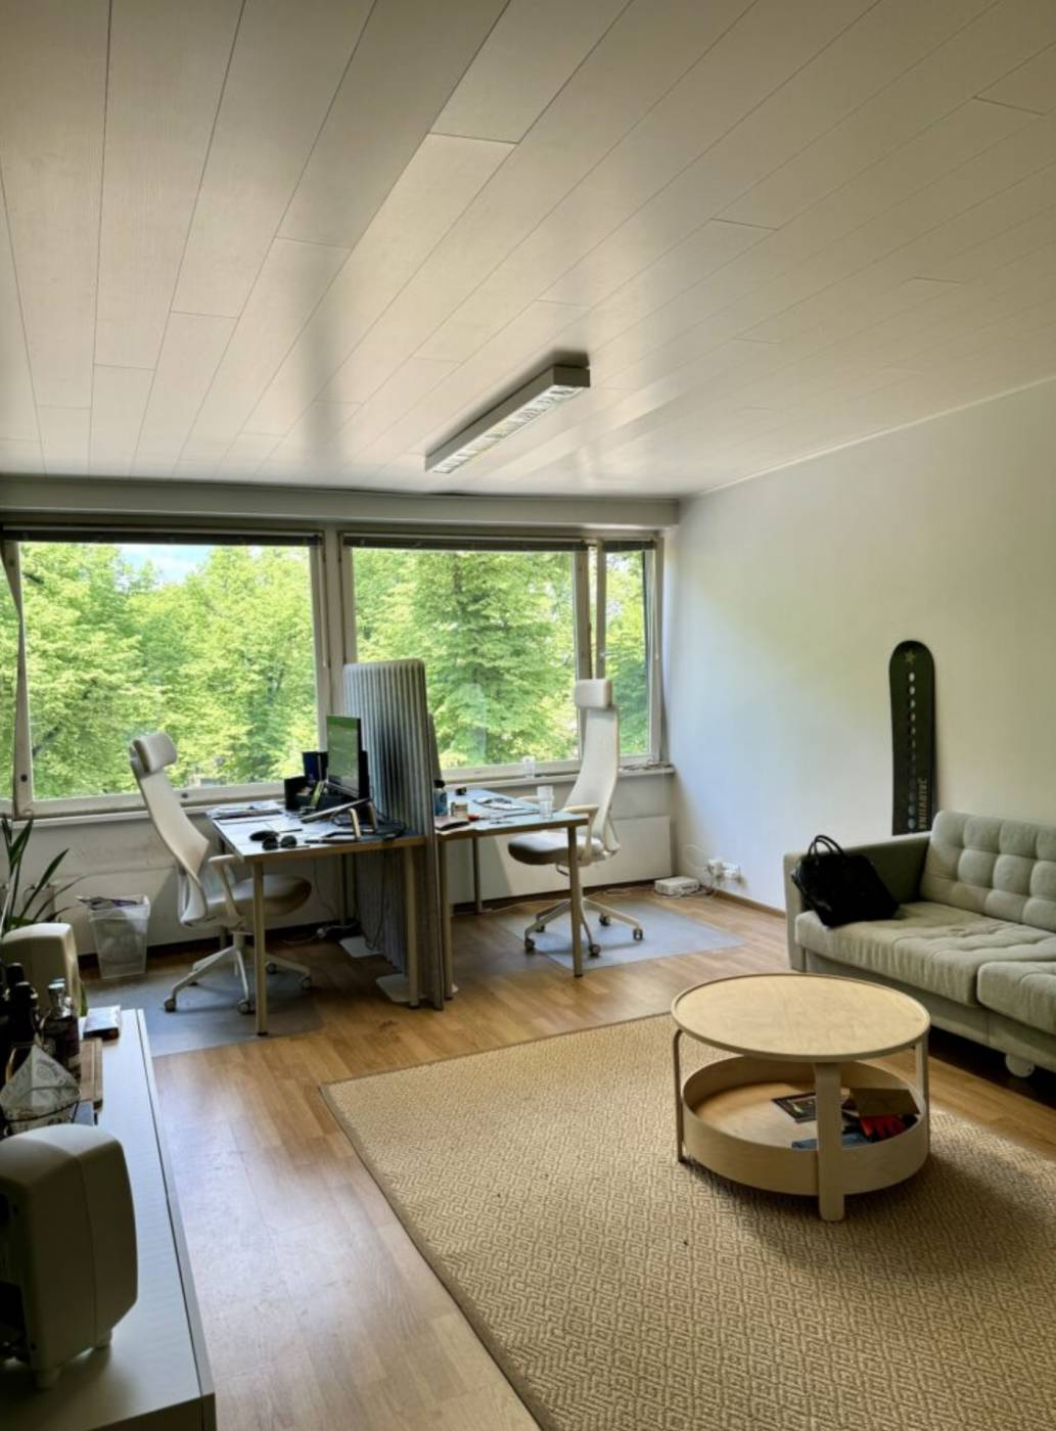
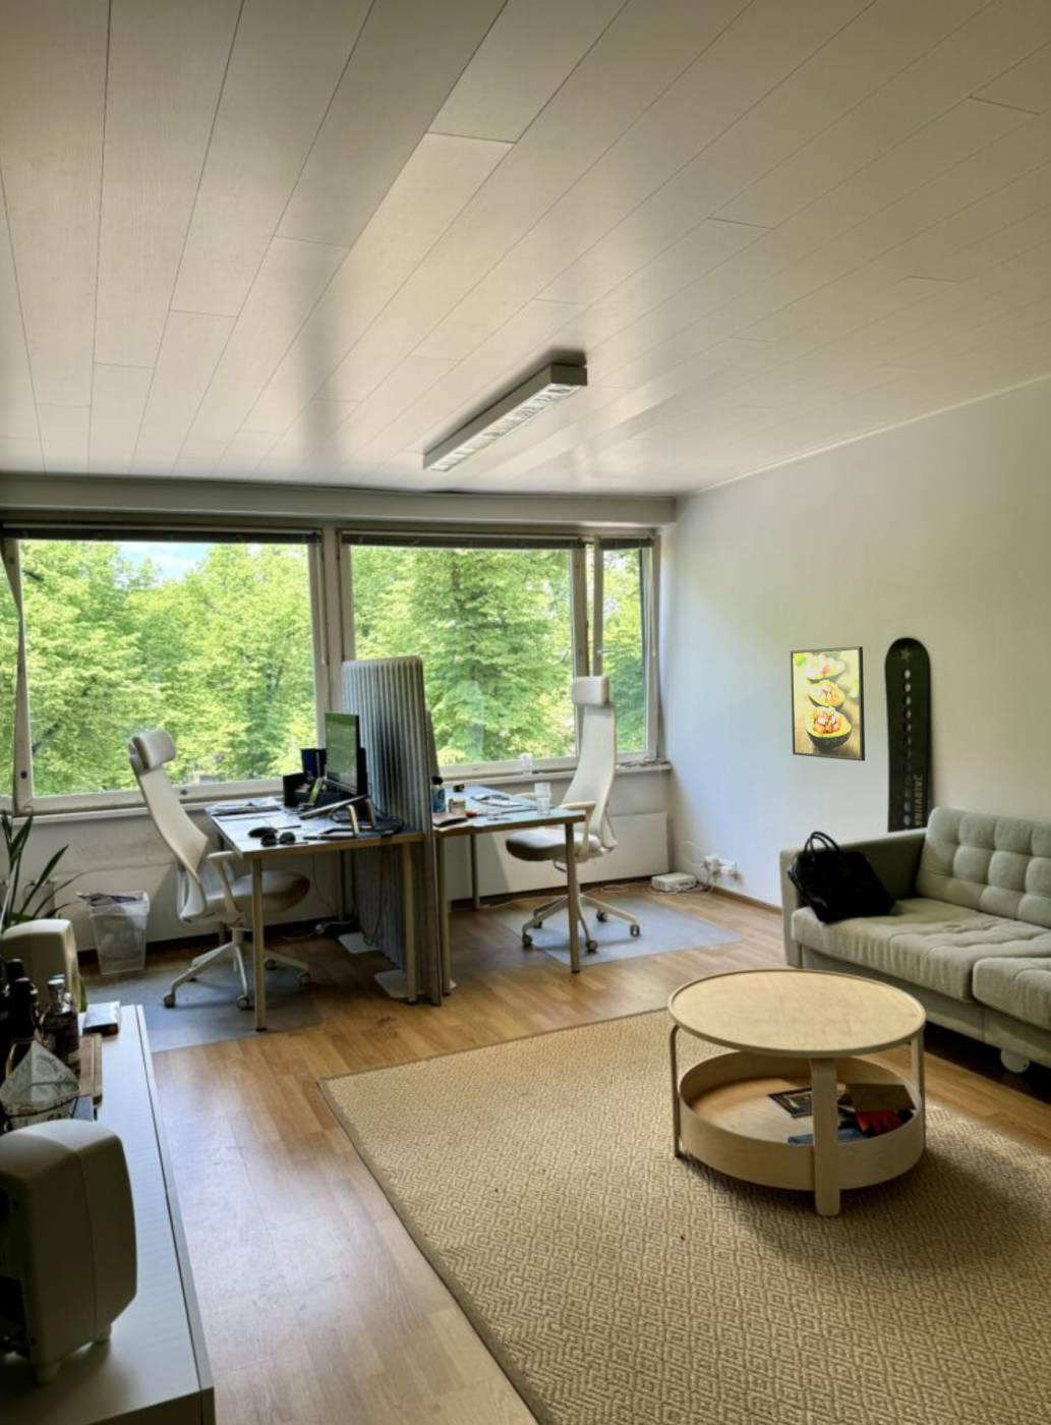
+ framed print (825, 704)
